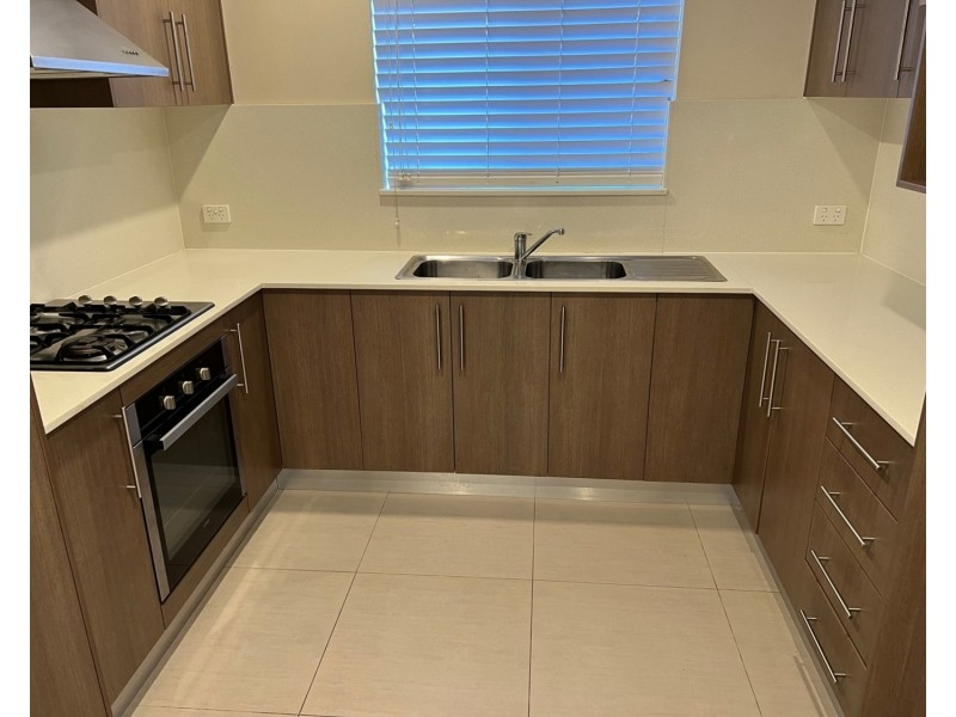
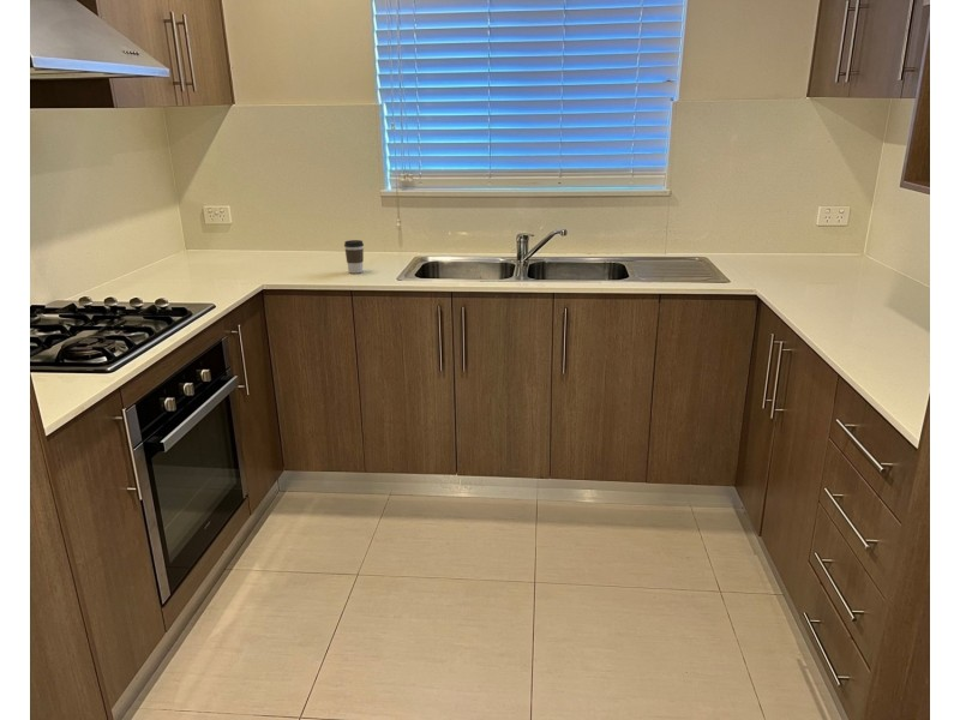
+ coffee cup (354, 256)
